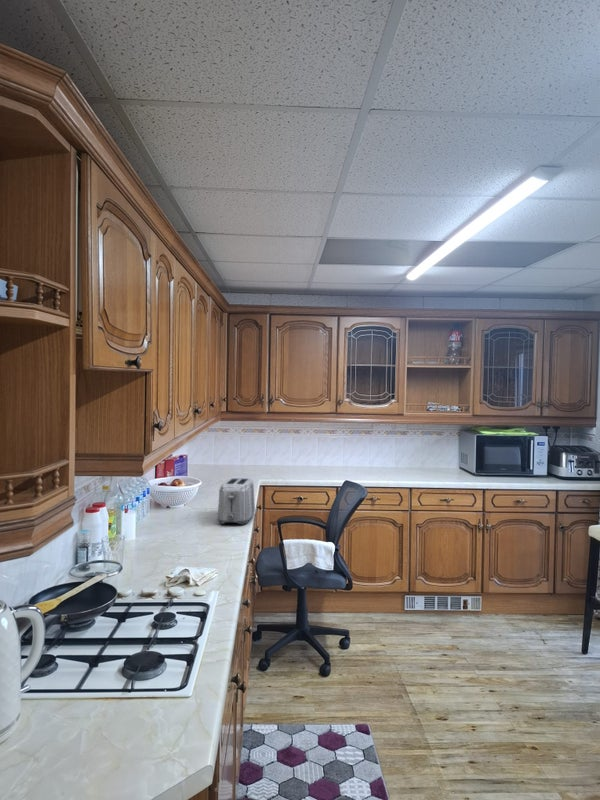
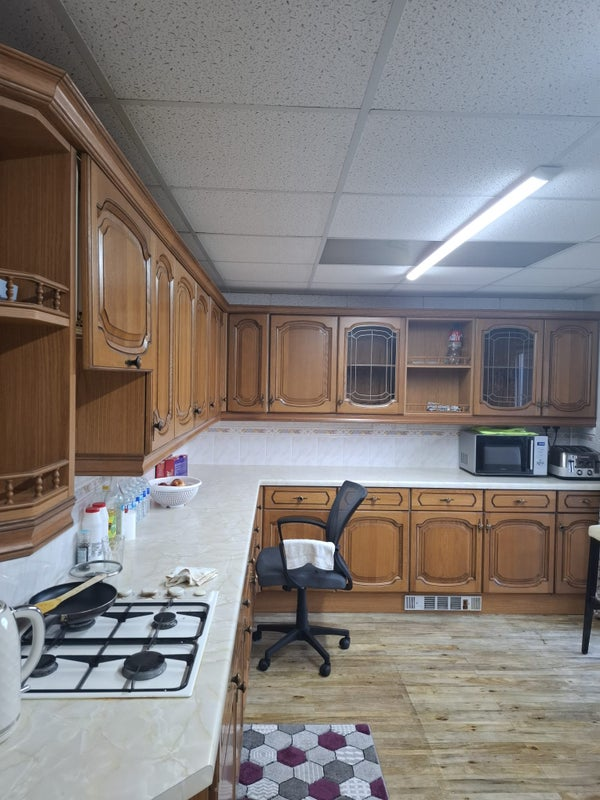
- toaster (237, 499)
